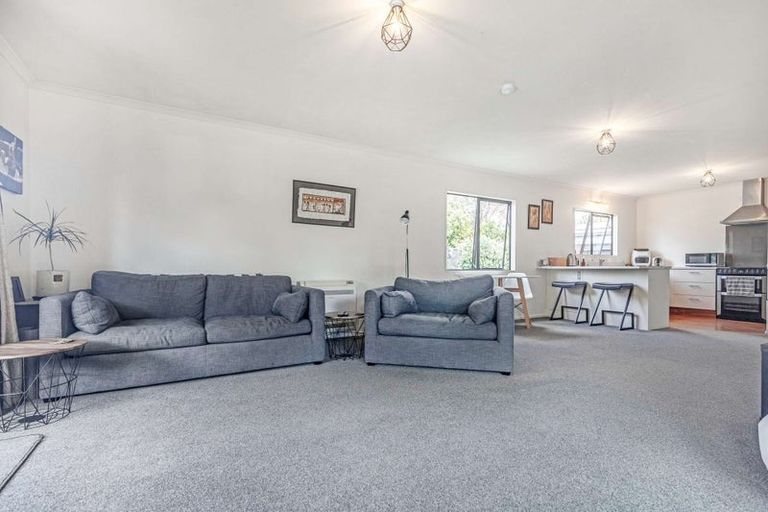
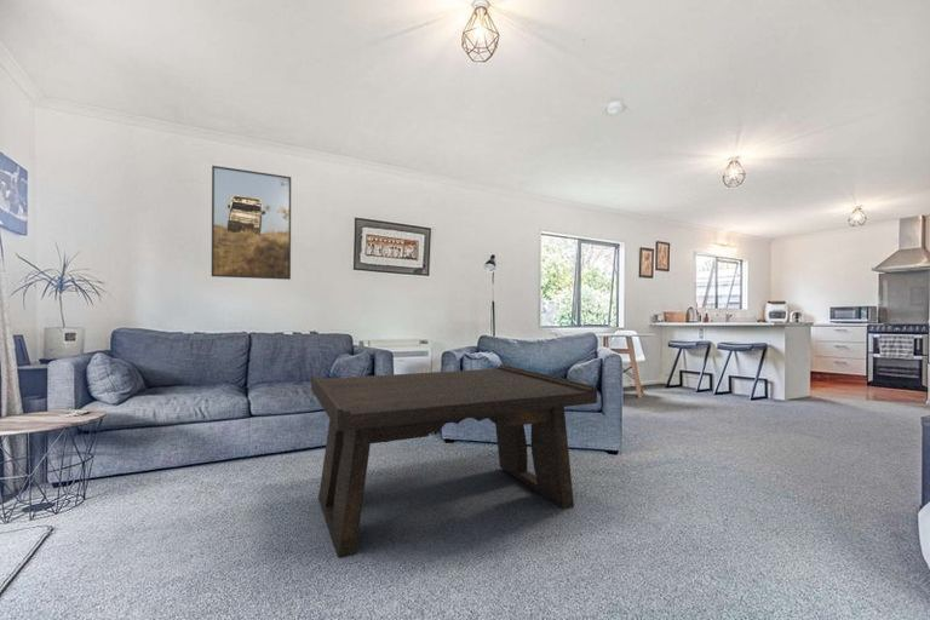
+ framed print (252, 224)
+ coffee table (438, 430)
